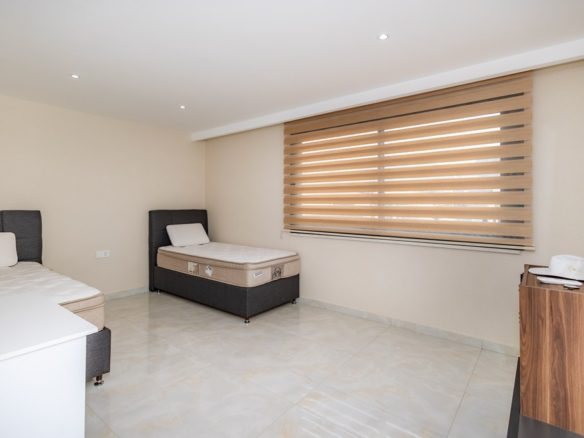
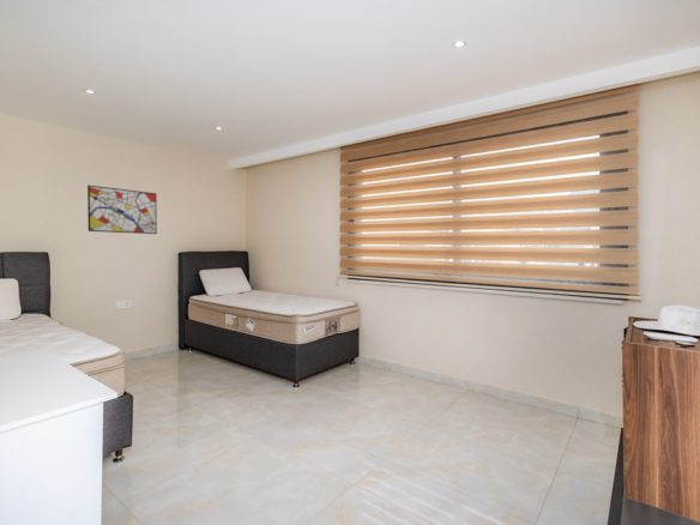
+ wall art (123, 211)
